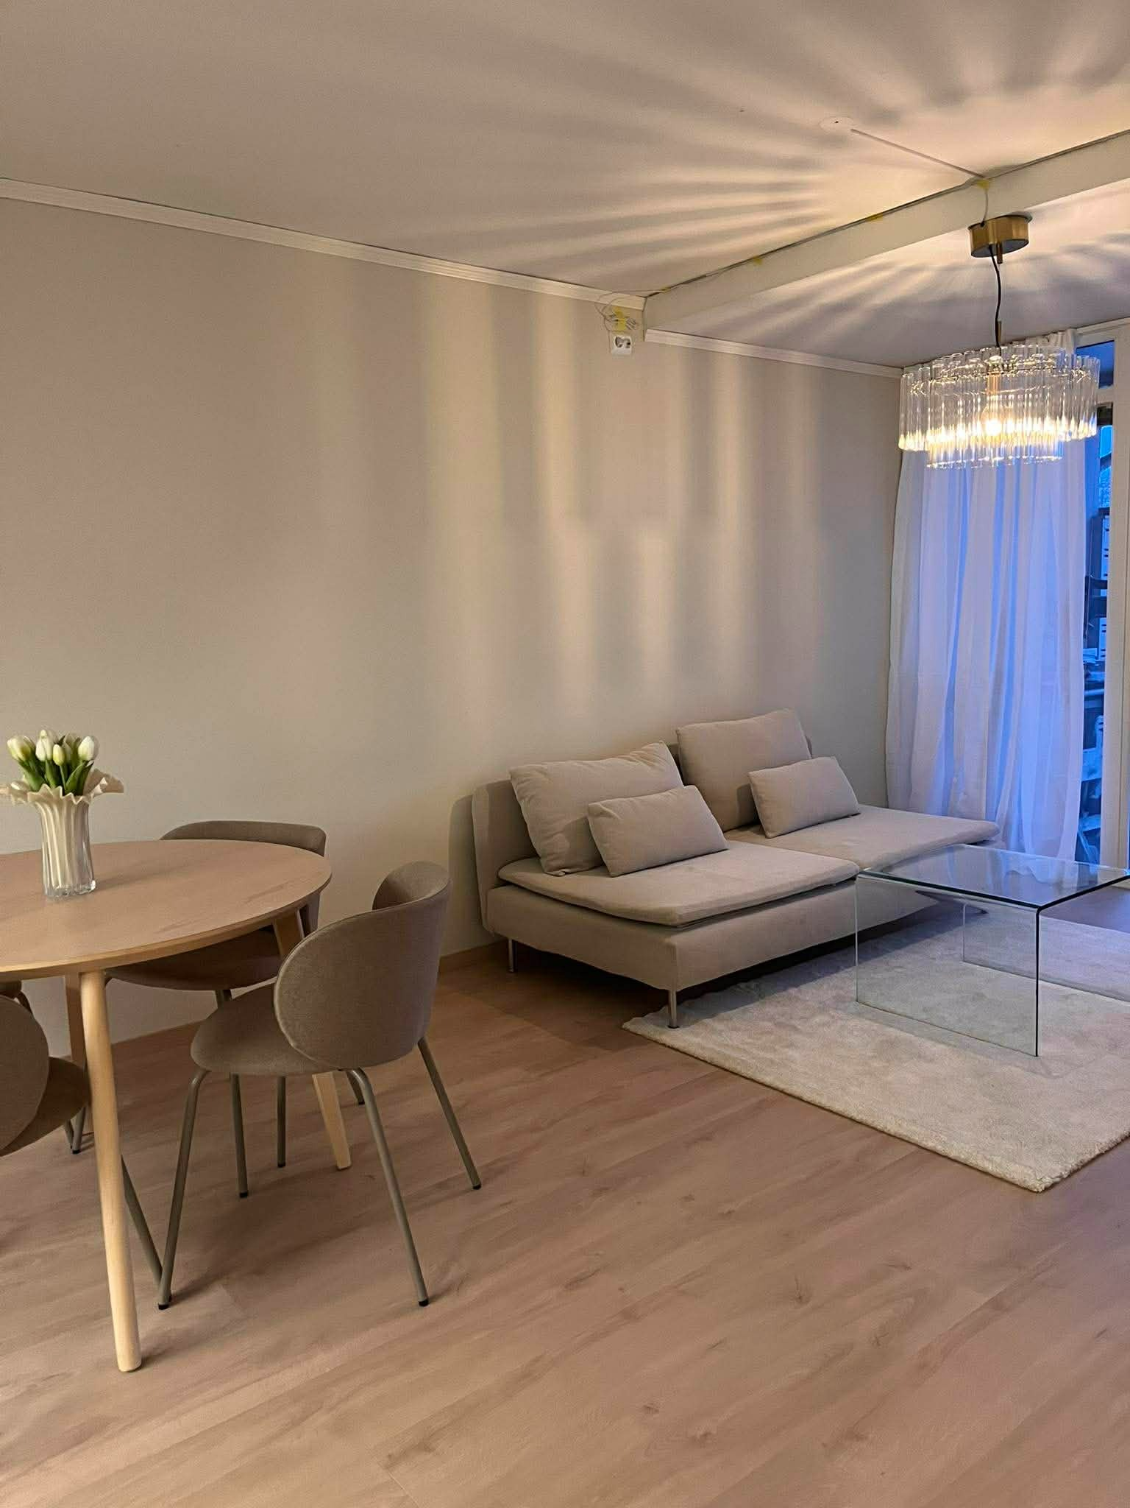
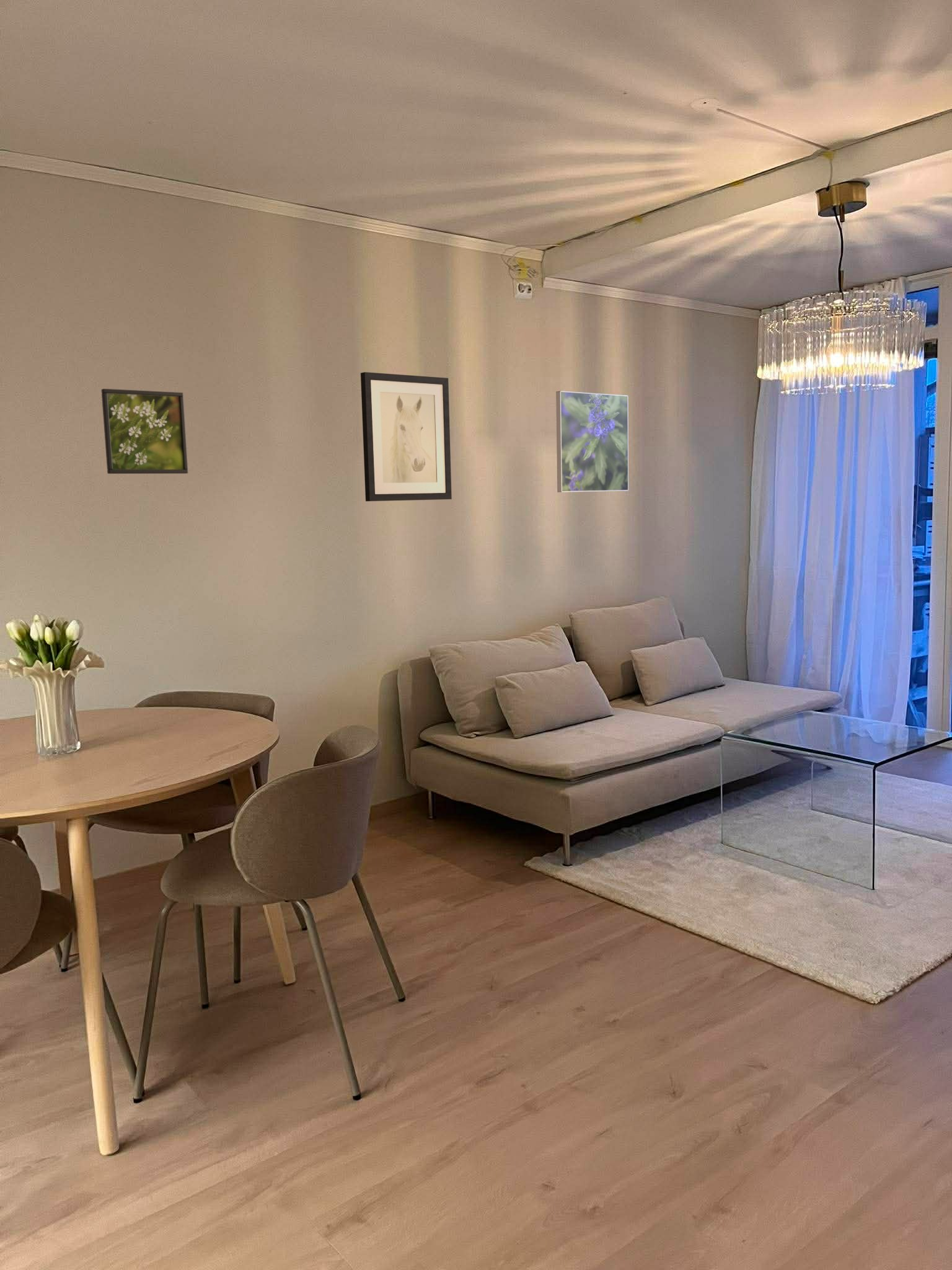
+ wall art (407, 438)
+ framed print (146, 432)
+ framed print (593, 443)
